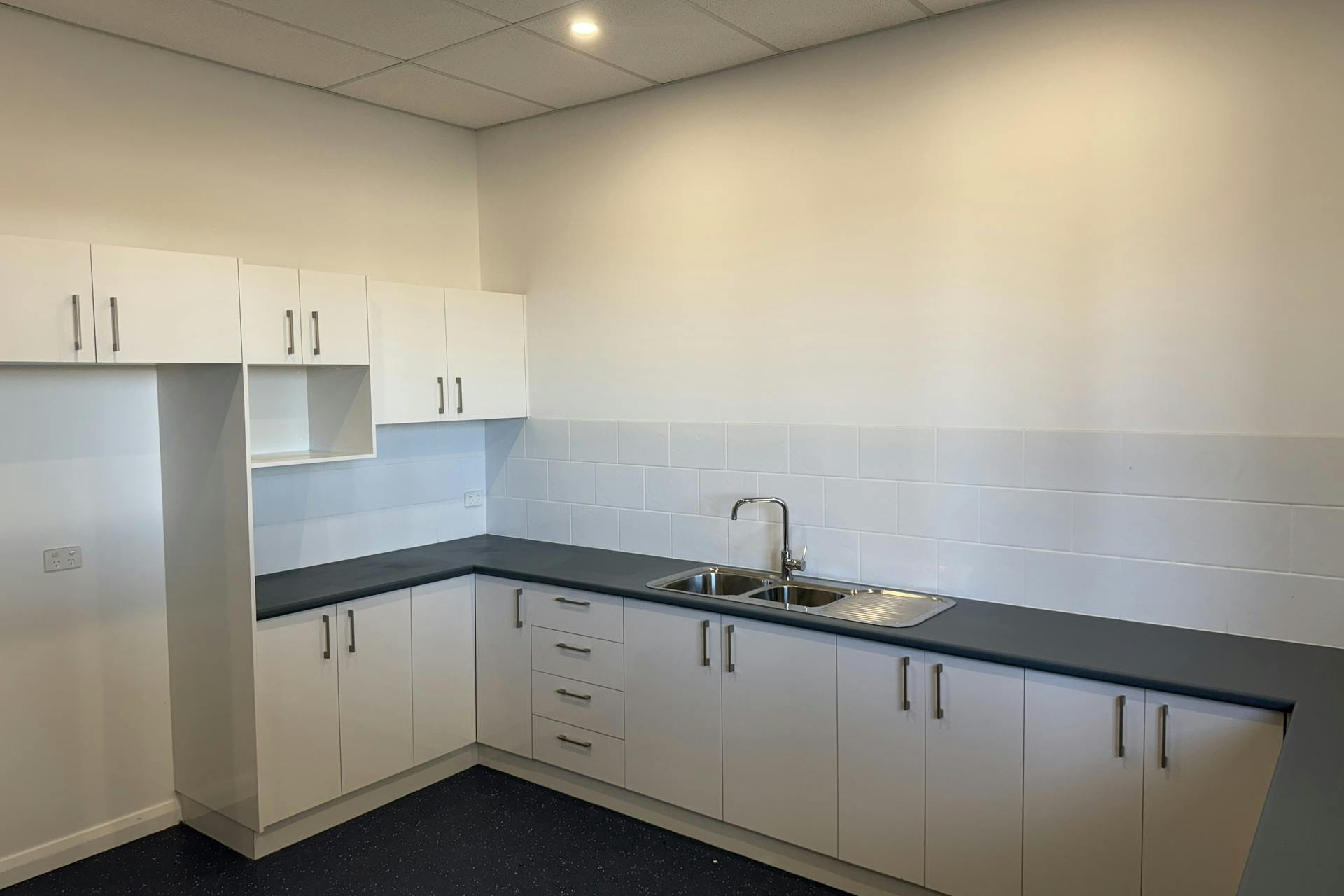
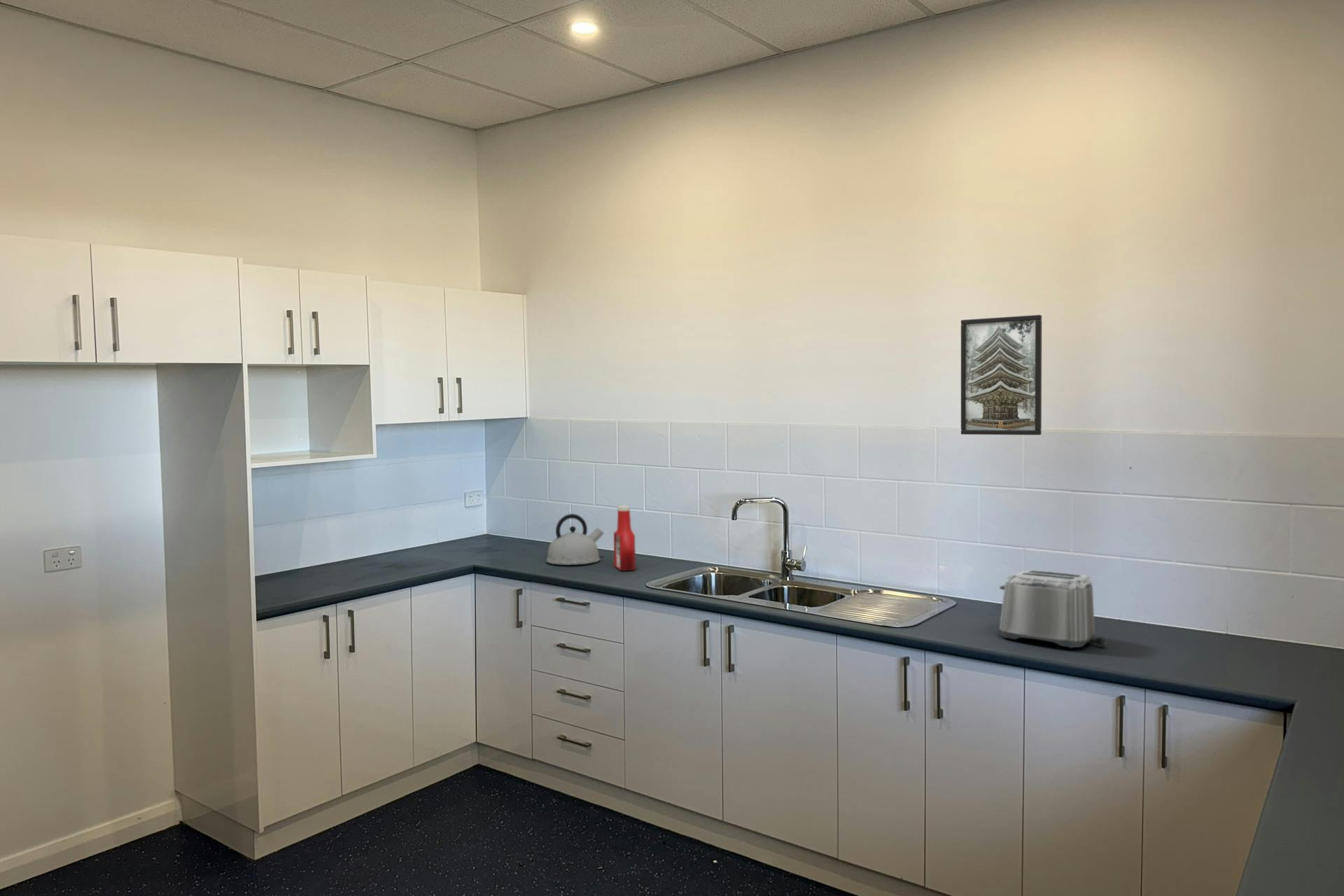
+ toaster (1051, 607)
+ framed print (1000, 376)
+ soap bottle (624, 537)
+ kettle (575, 537)
